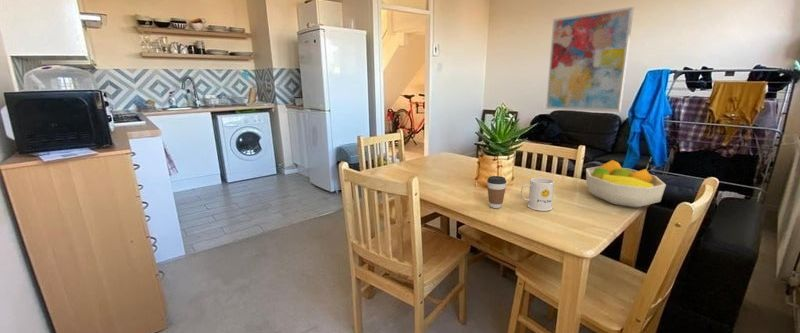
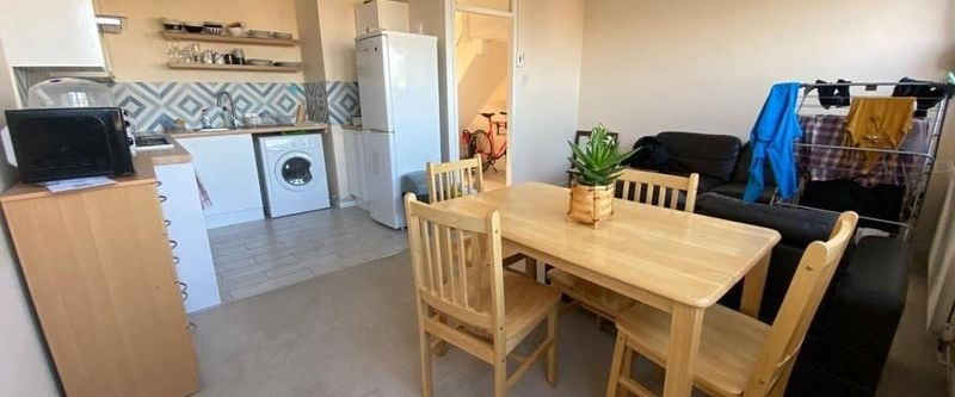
- coffee cup (496, 192)
- mug (537, 193)
- wall art (585, 63)
- fruit bowl (621, 181)
